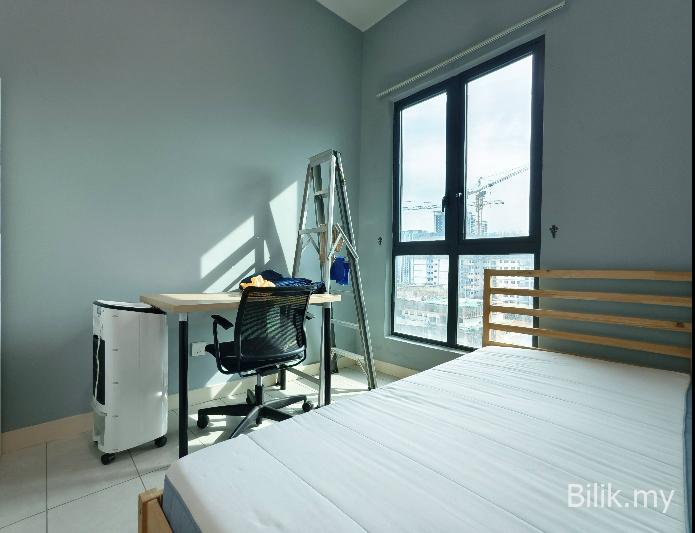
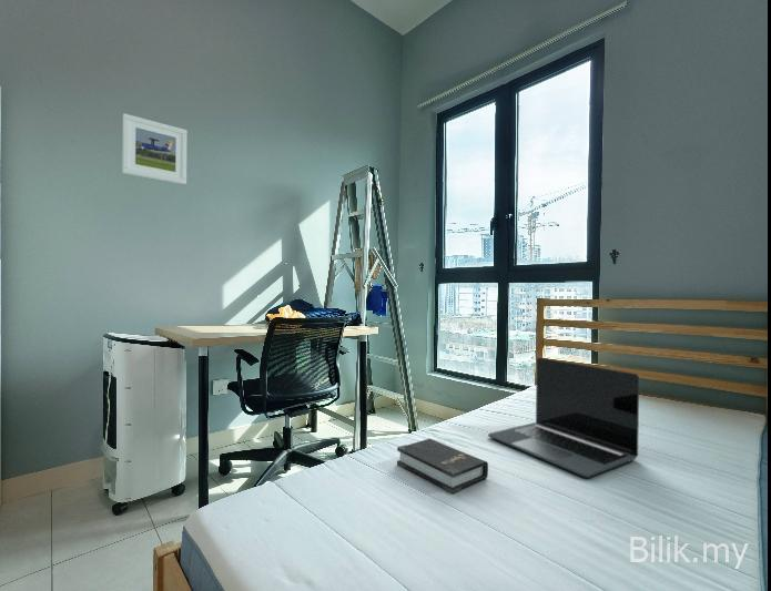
+ hardback book (440, 461)
+ laptop (557, 407)
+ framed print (155, 150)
